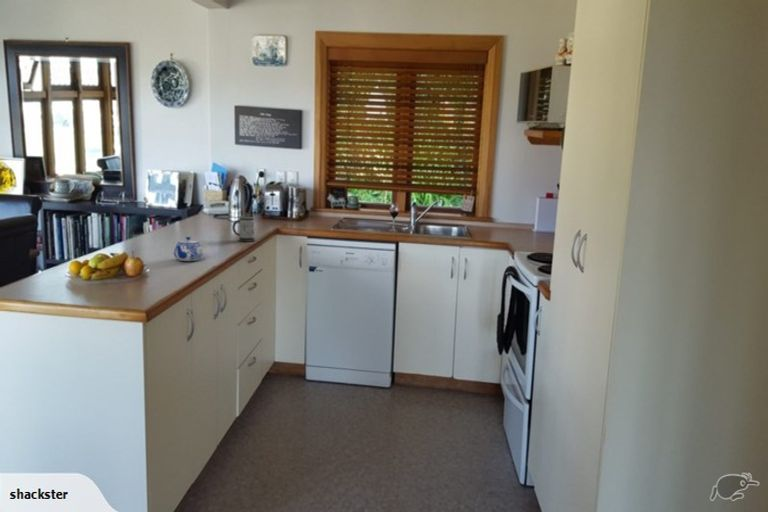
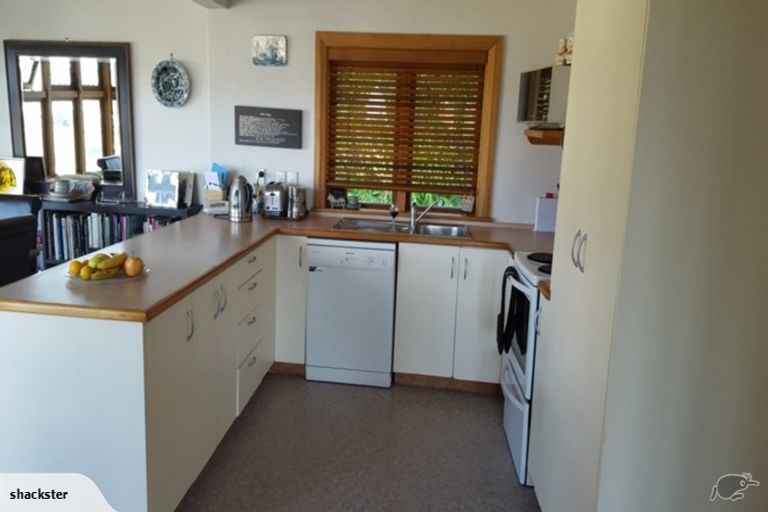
- mug (243, 228)
- teapot (187, 248)
